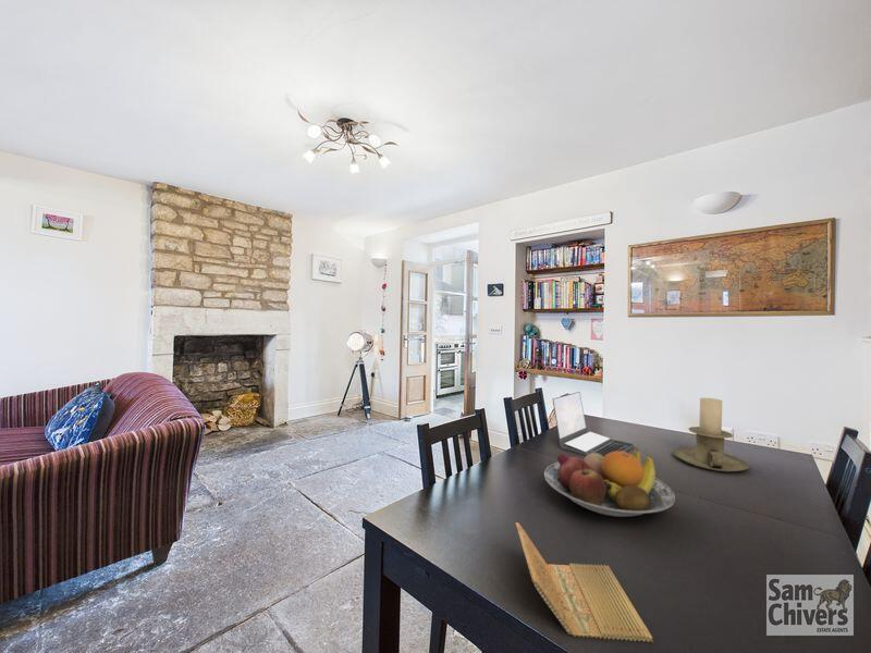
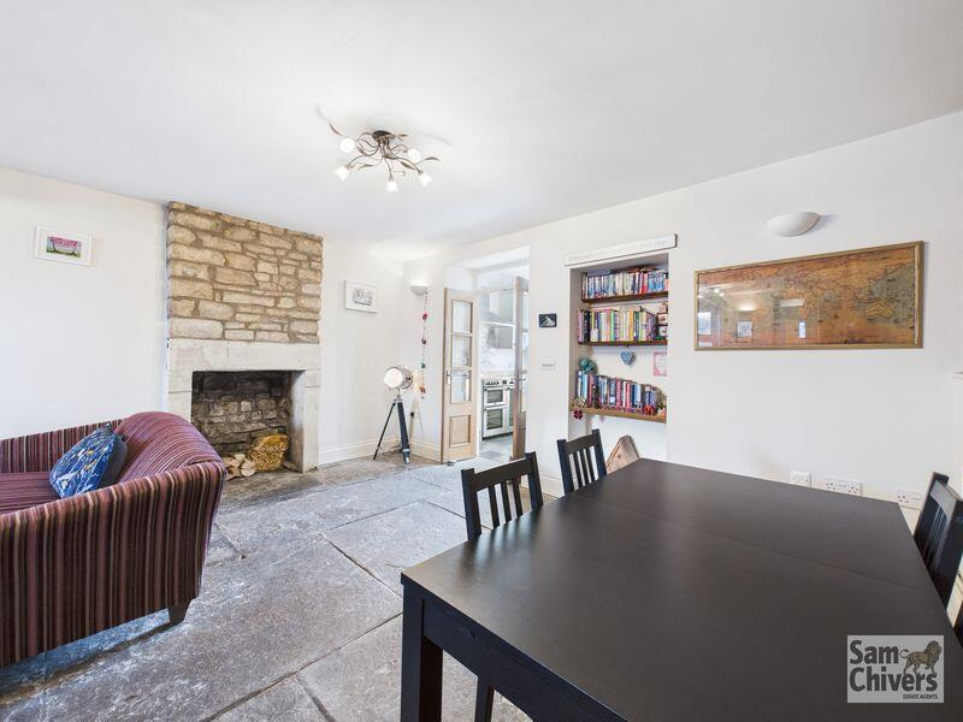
- notepad (574, 574)
- candle holder (710, 430)
- laptop (585, 422)
- fruit bowl (605, 477)
